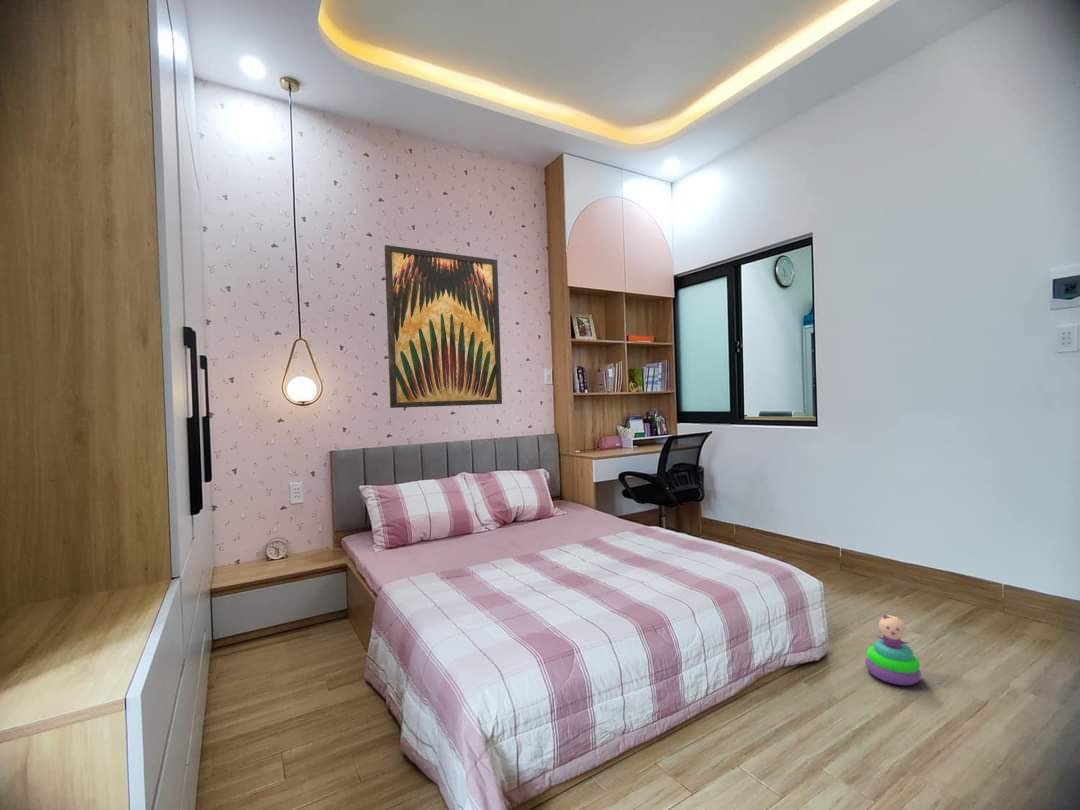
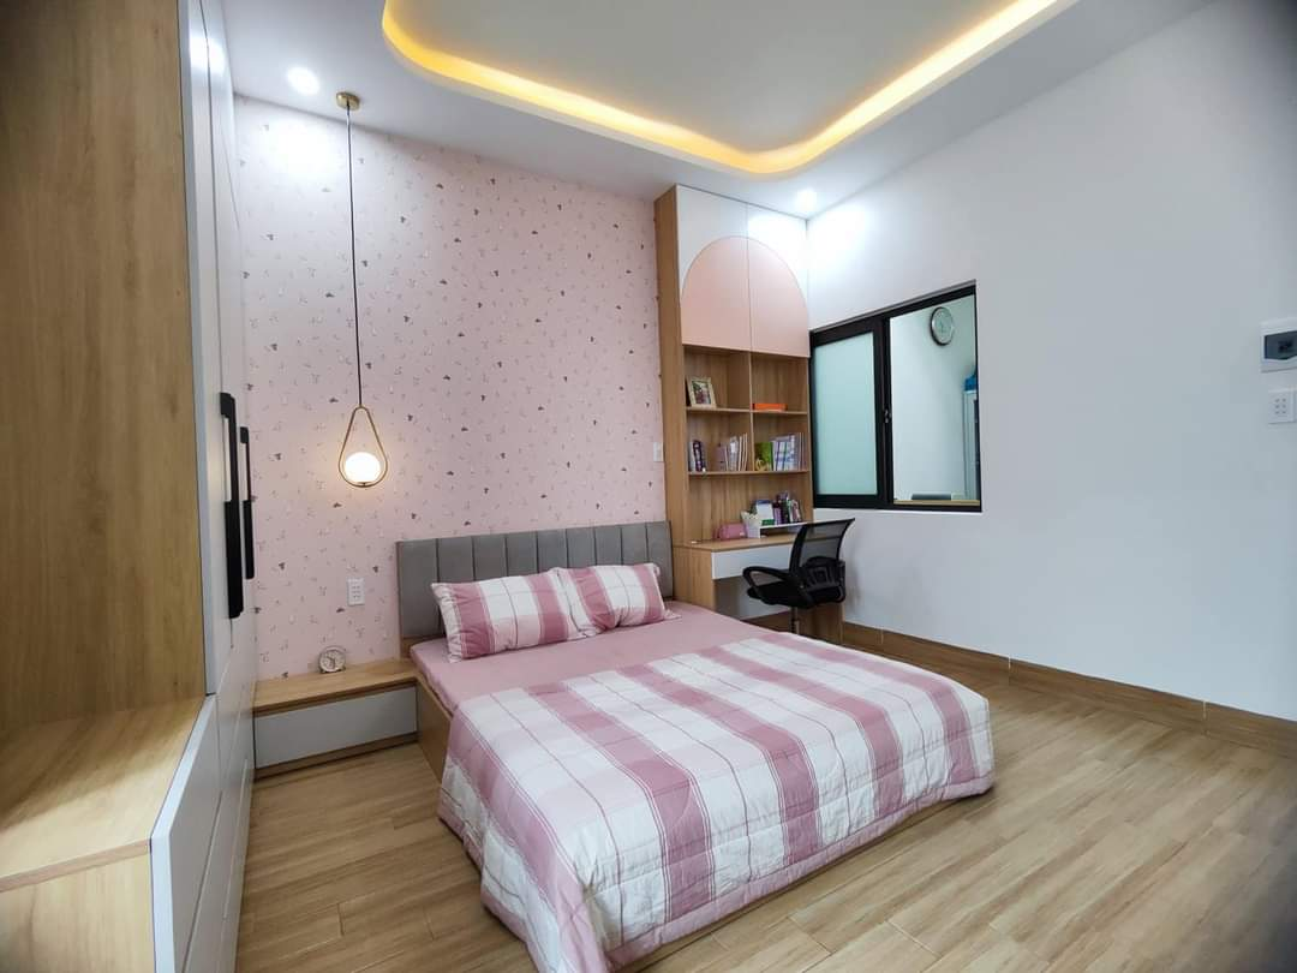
- wall art (446, 329)
- stacking toy (891, 645)
